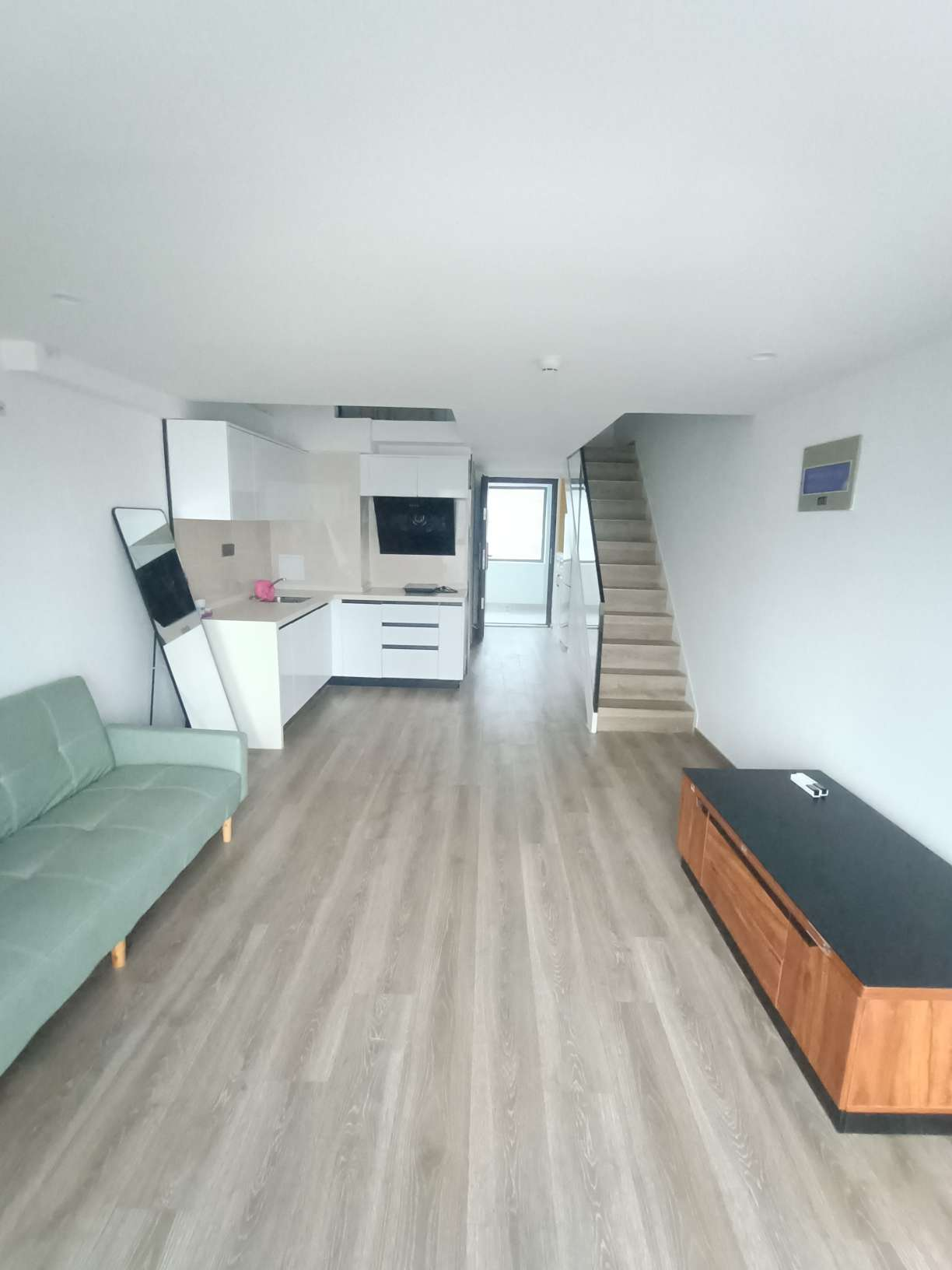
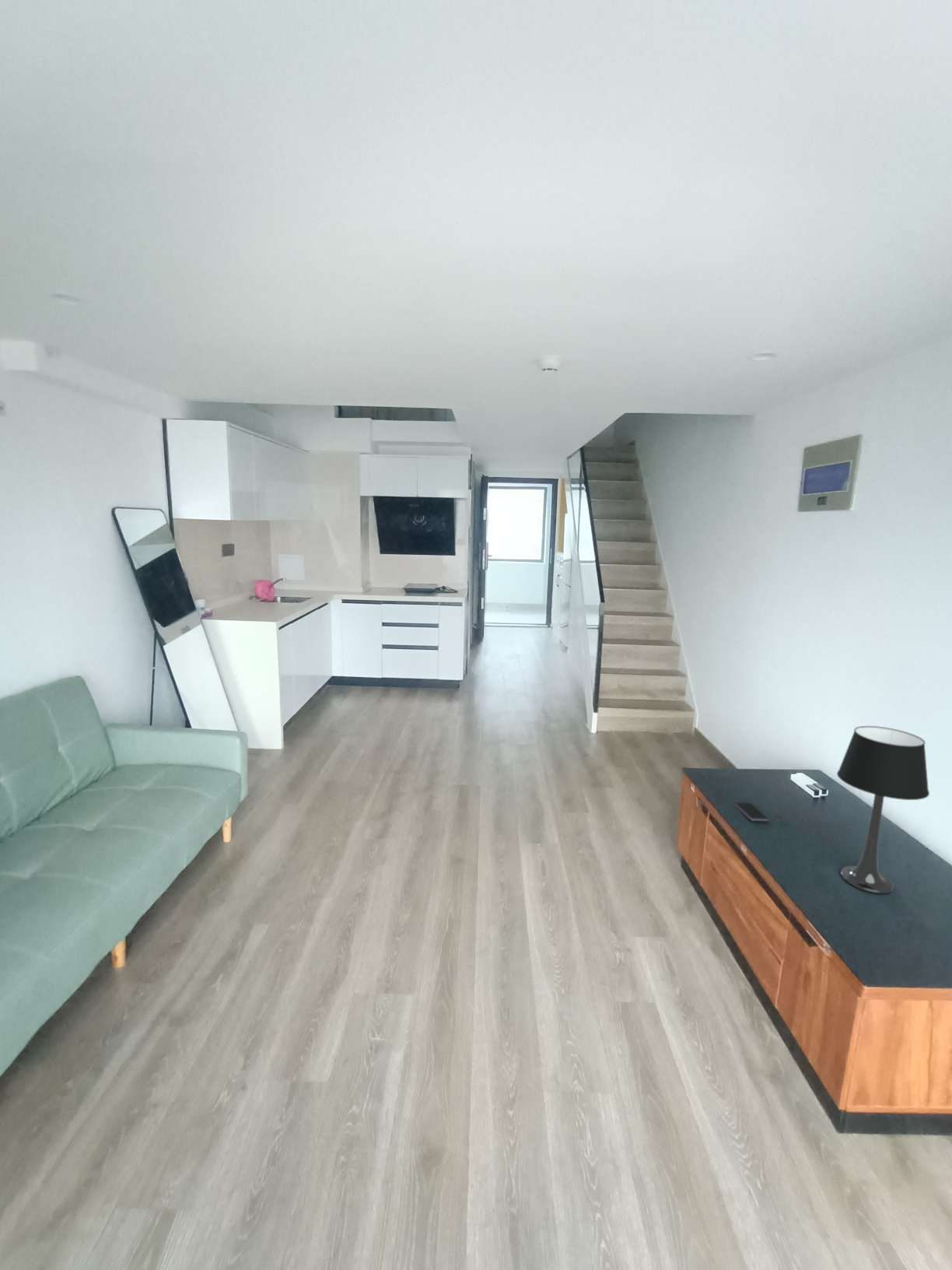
+ smartphone (751, 811)
+ table lamp (877, 809)
